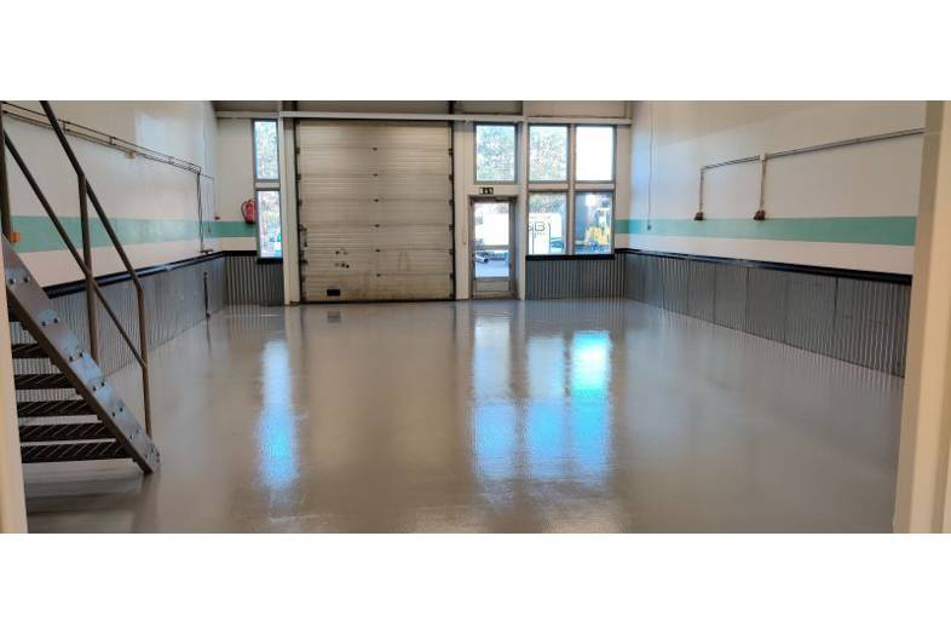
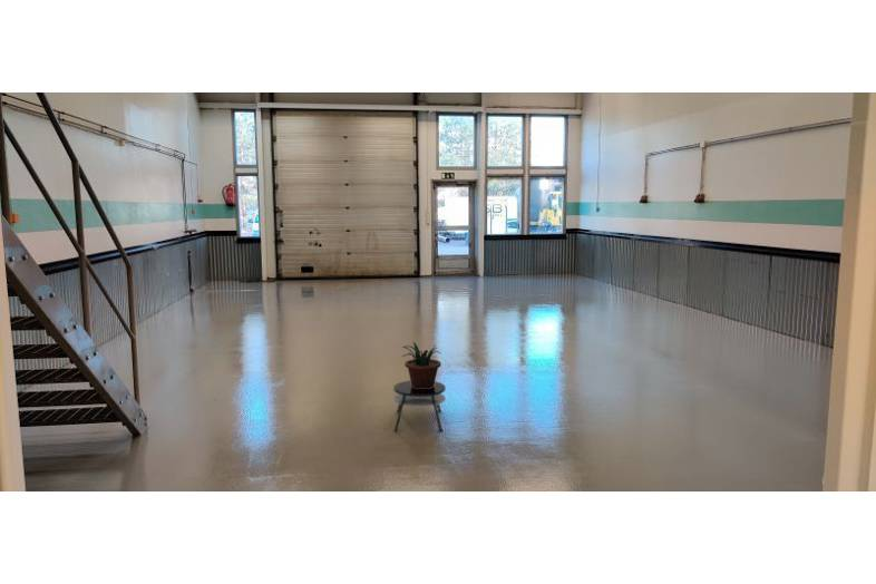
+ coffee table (419, 403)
+ potted plant (420, 366)
